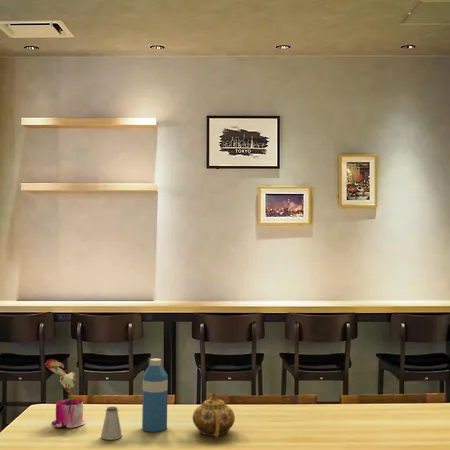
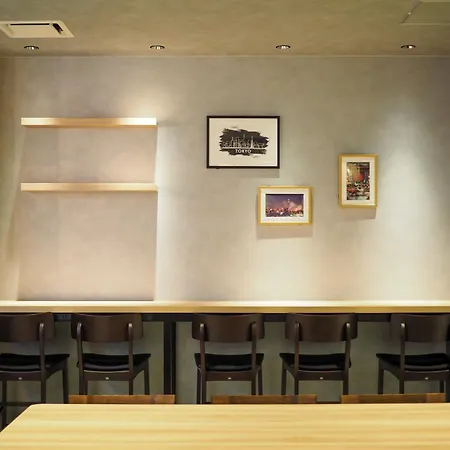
- water bottle (155, 393)
- potted plant (66, 390)
- saltshaker (111, 422)
- teapot (213, 412)
